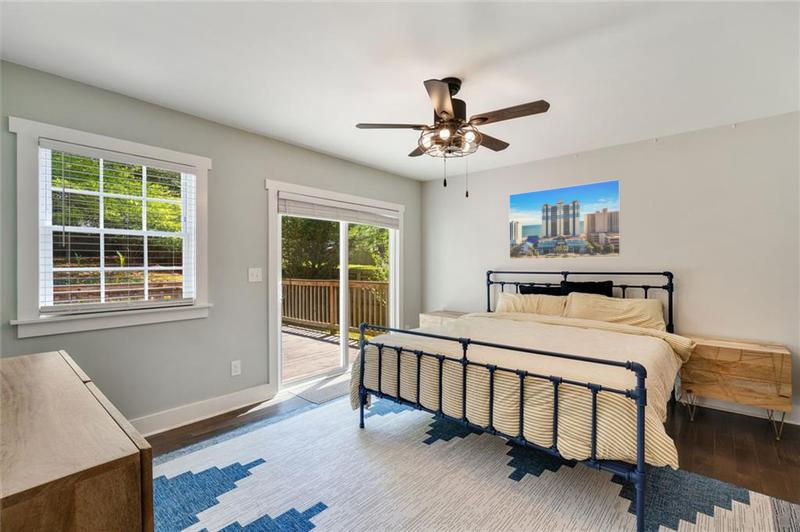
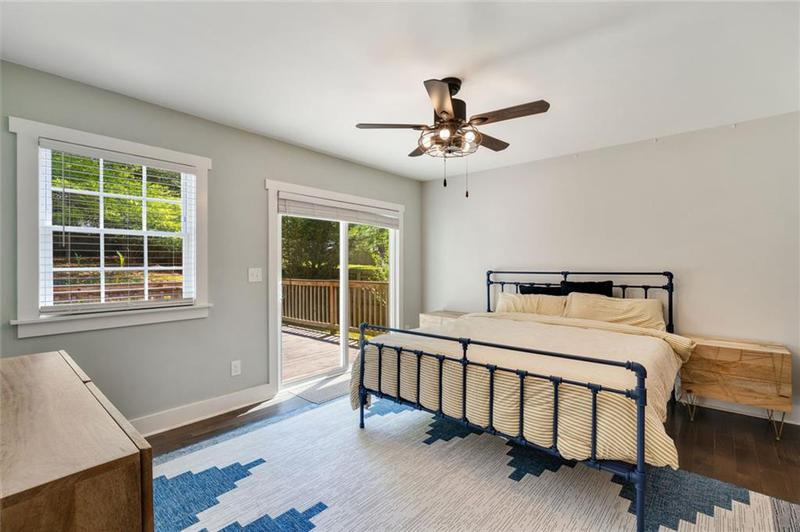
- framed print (559, 223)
